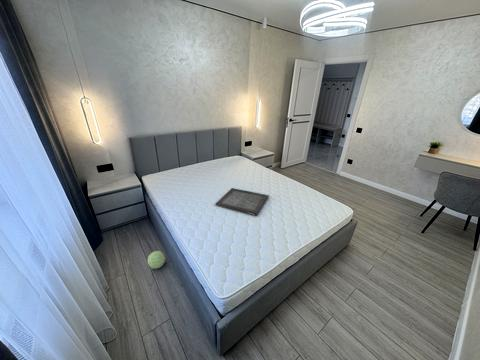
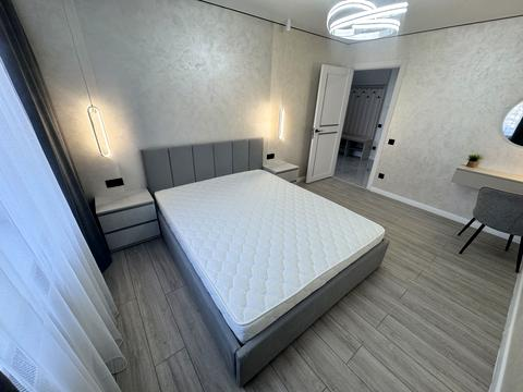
- plush toy (156, 259)
- serving tray (243, 199)
